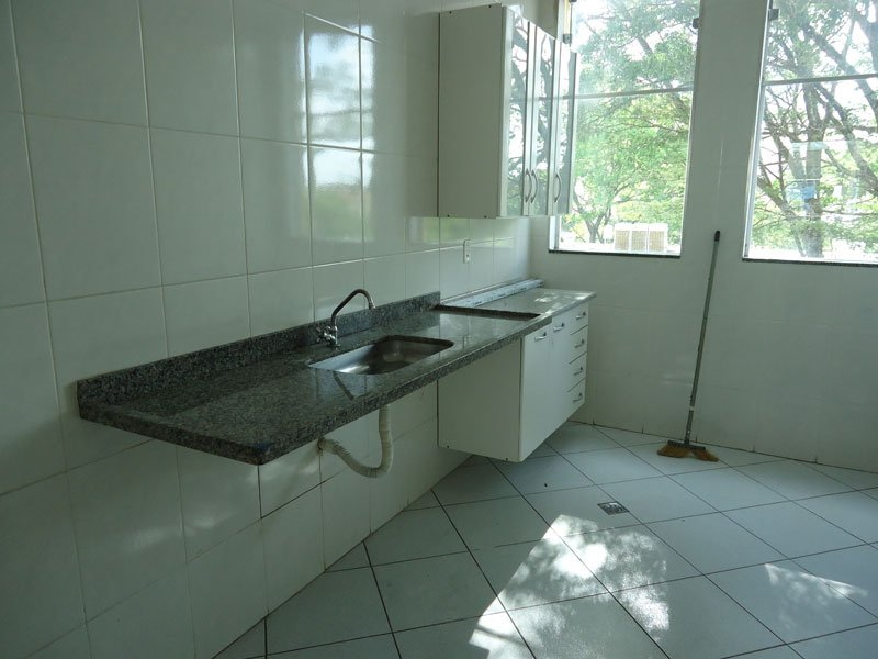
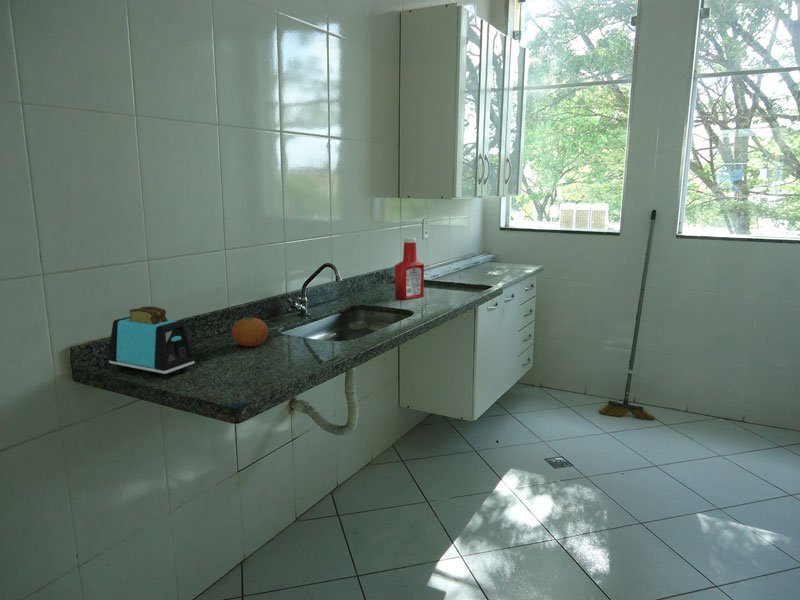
+ soap bottle (409, 267)
+ fruit (249, 332)
+ toaster (150, 339)
